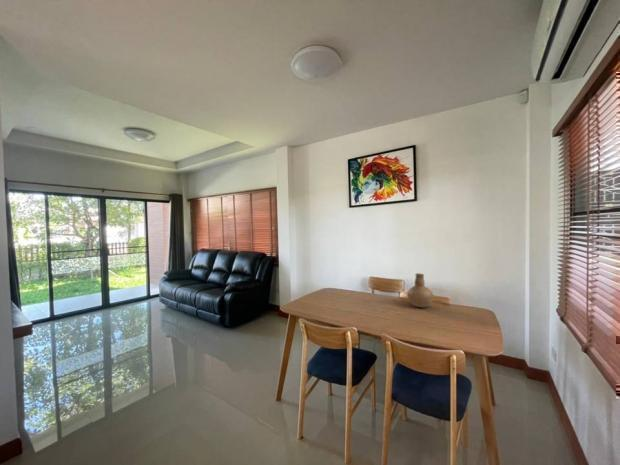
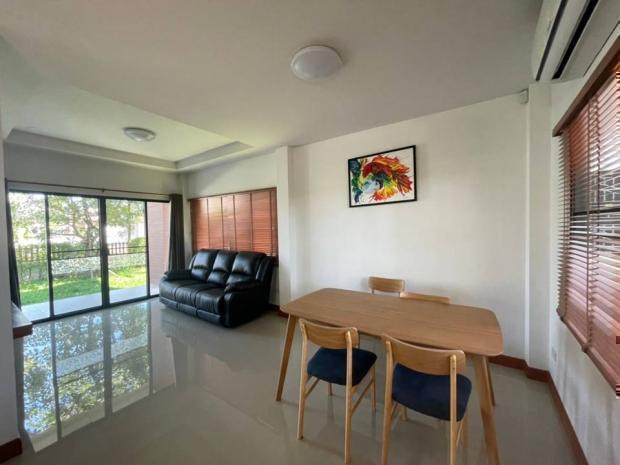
- vase (420, 290)
